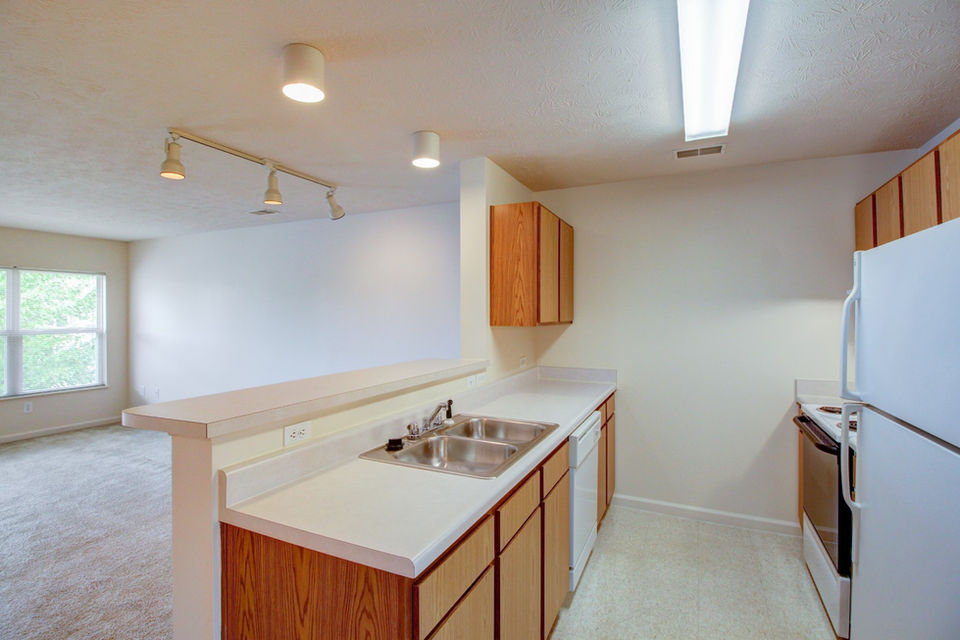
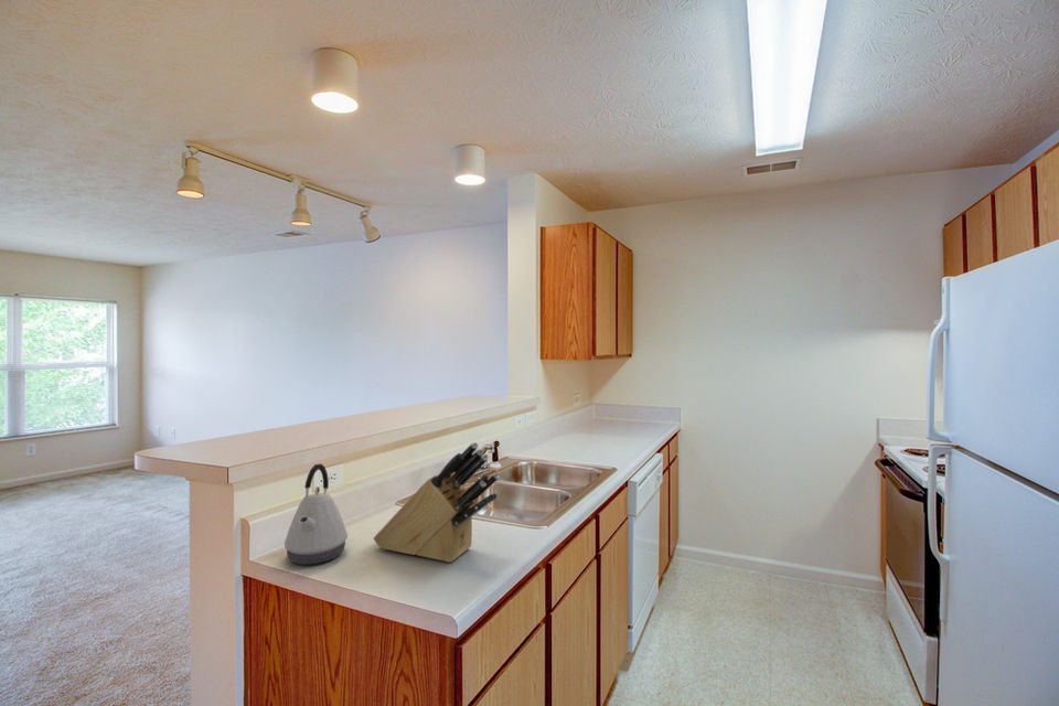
+ knife block (436, 495)
+ kettle (315, 510)
